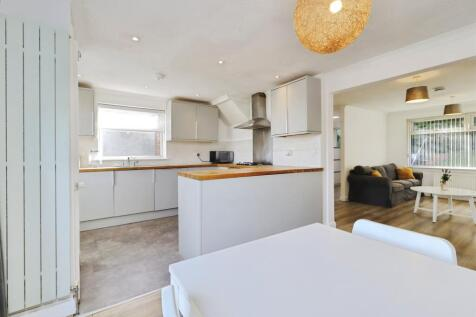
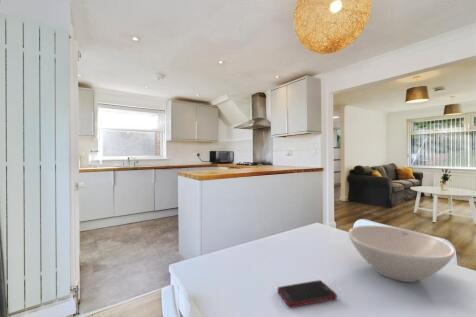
+ bowl (395, 255)
+ cell phone (306, 292)
